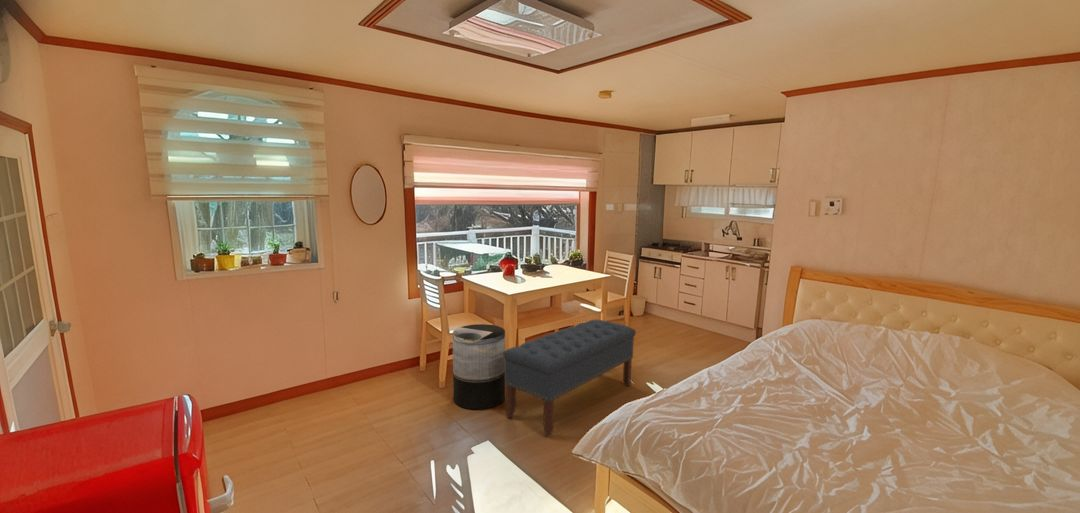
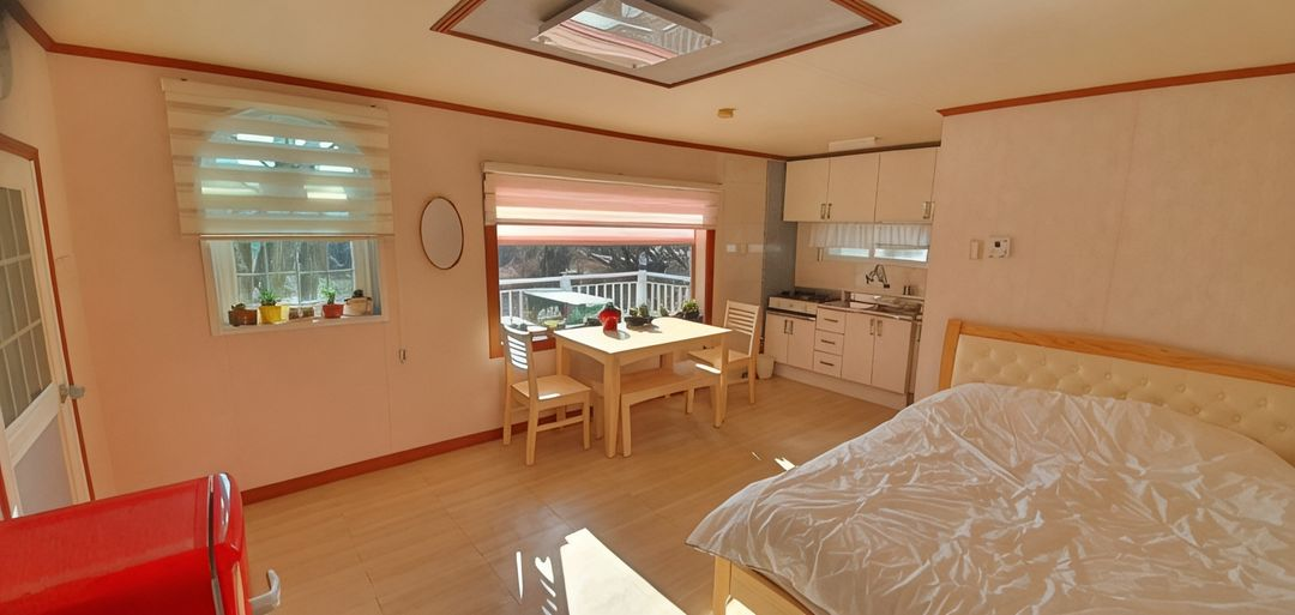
- trash can (479, 364)
- bench (574, 367)
